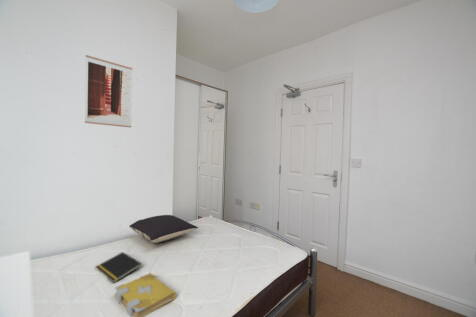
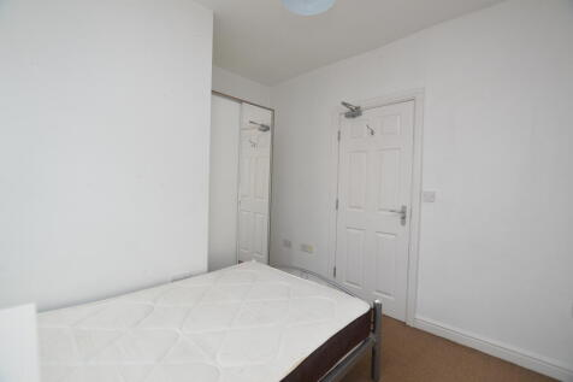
- spell book (143, 292)
- pillow (163, 226)
- wall art (110, 93)
- notepad (118, 266)
